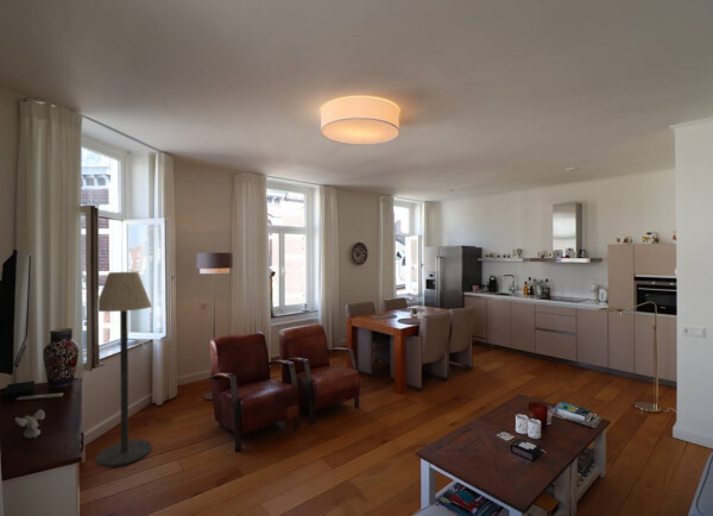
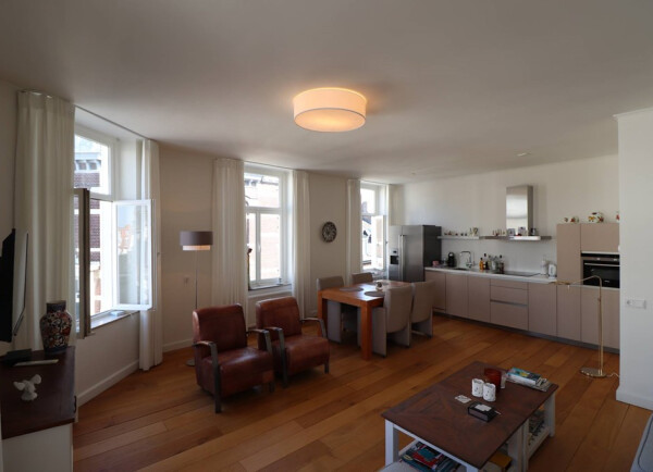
- floor lamp (124, 363)
